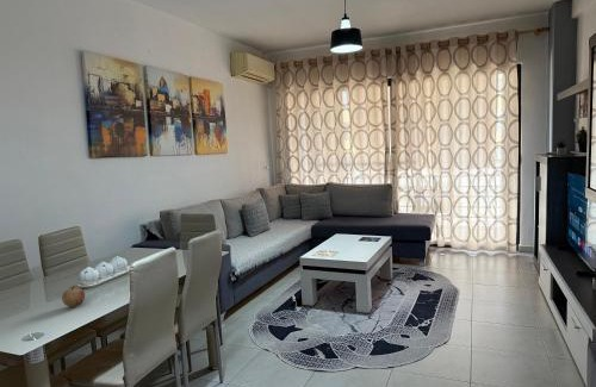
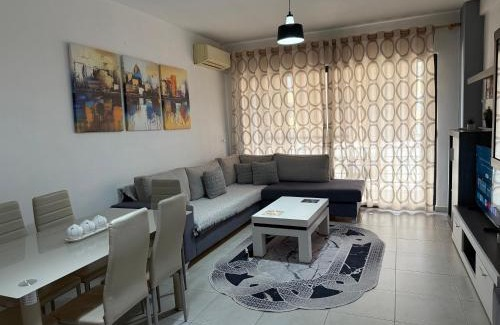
- fruit (73, 295)
